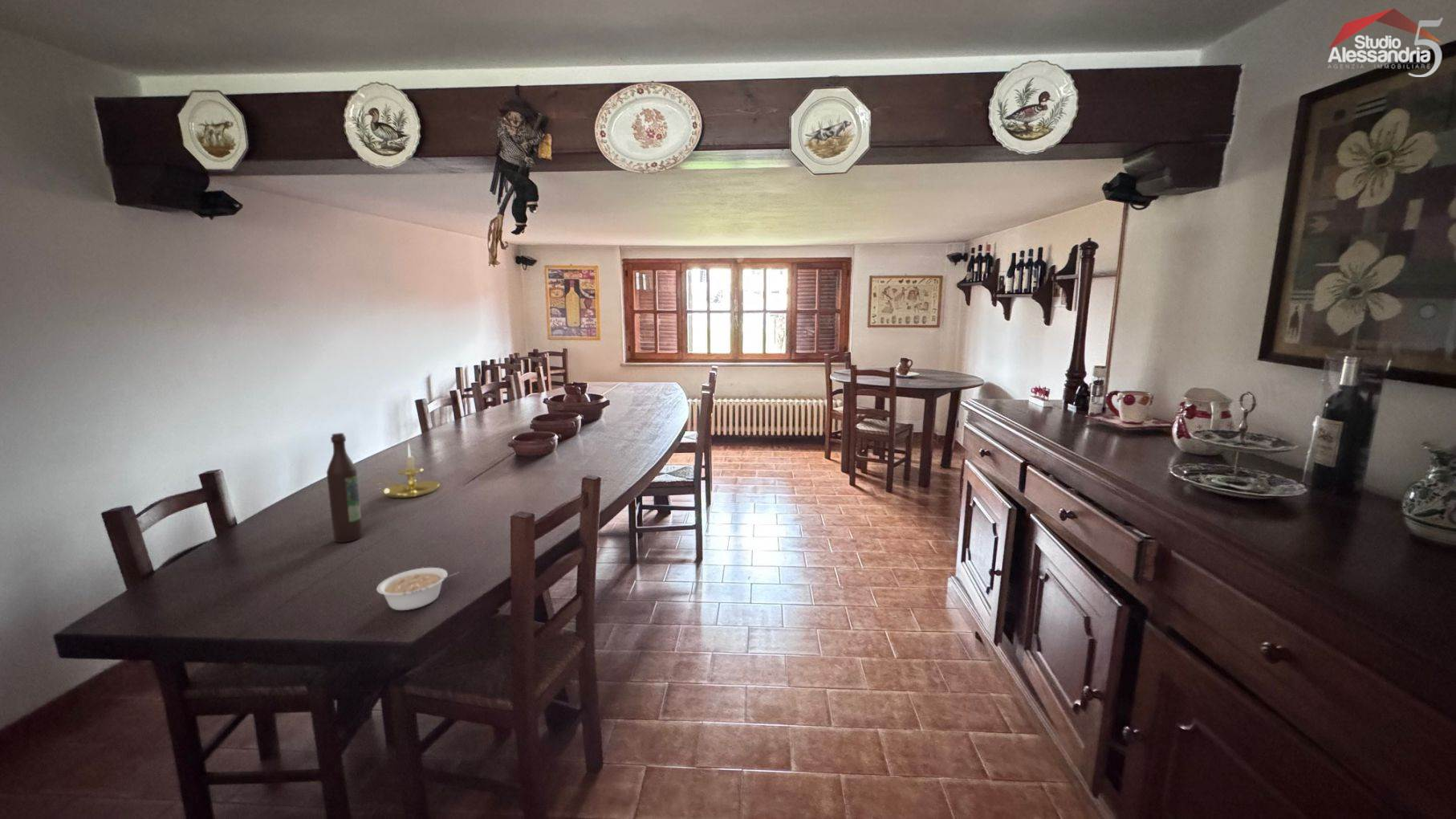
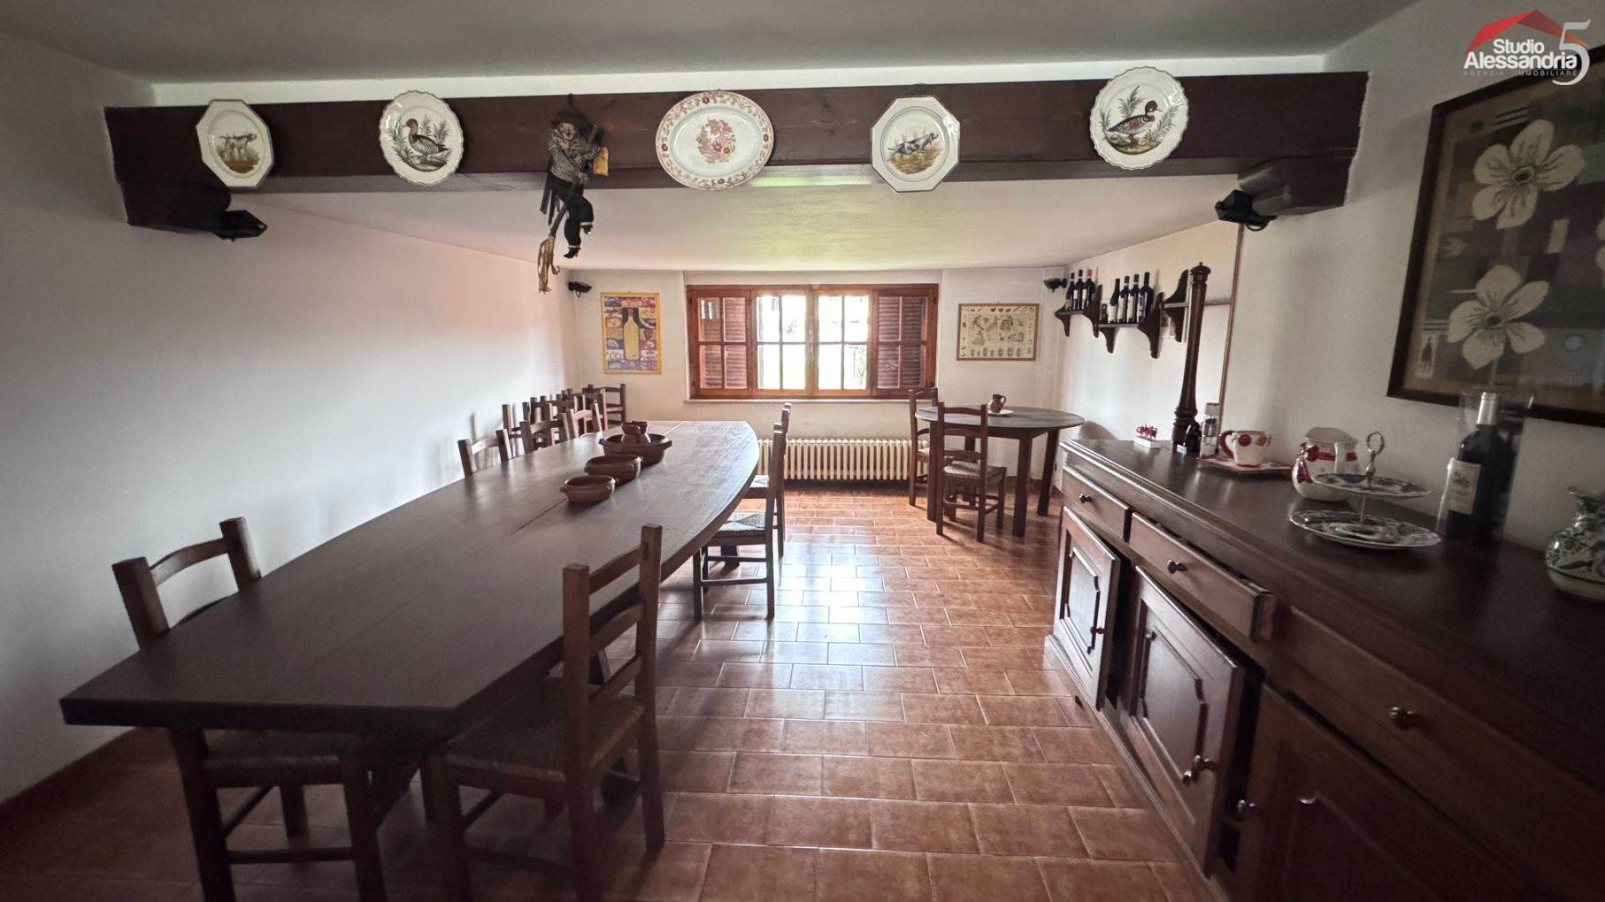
- legume (417, 587)
- candle holder (405, 468)
- wine bottle (343, 487)
